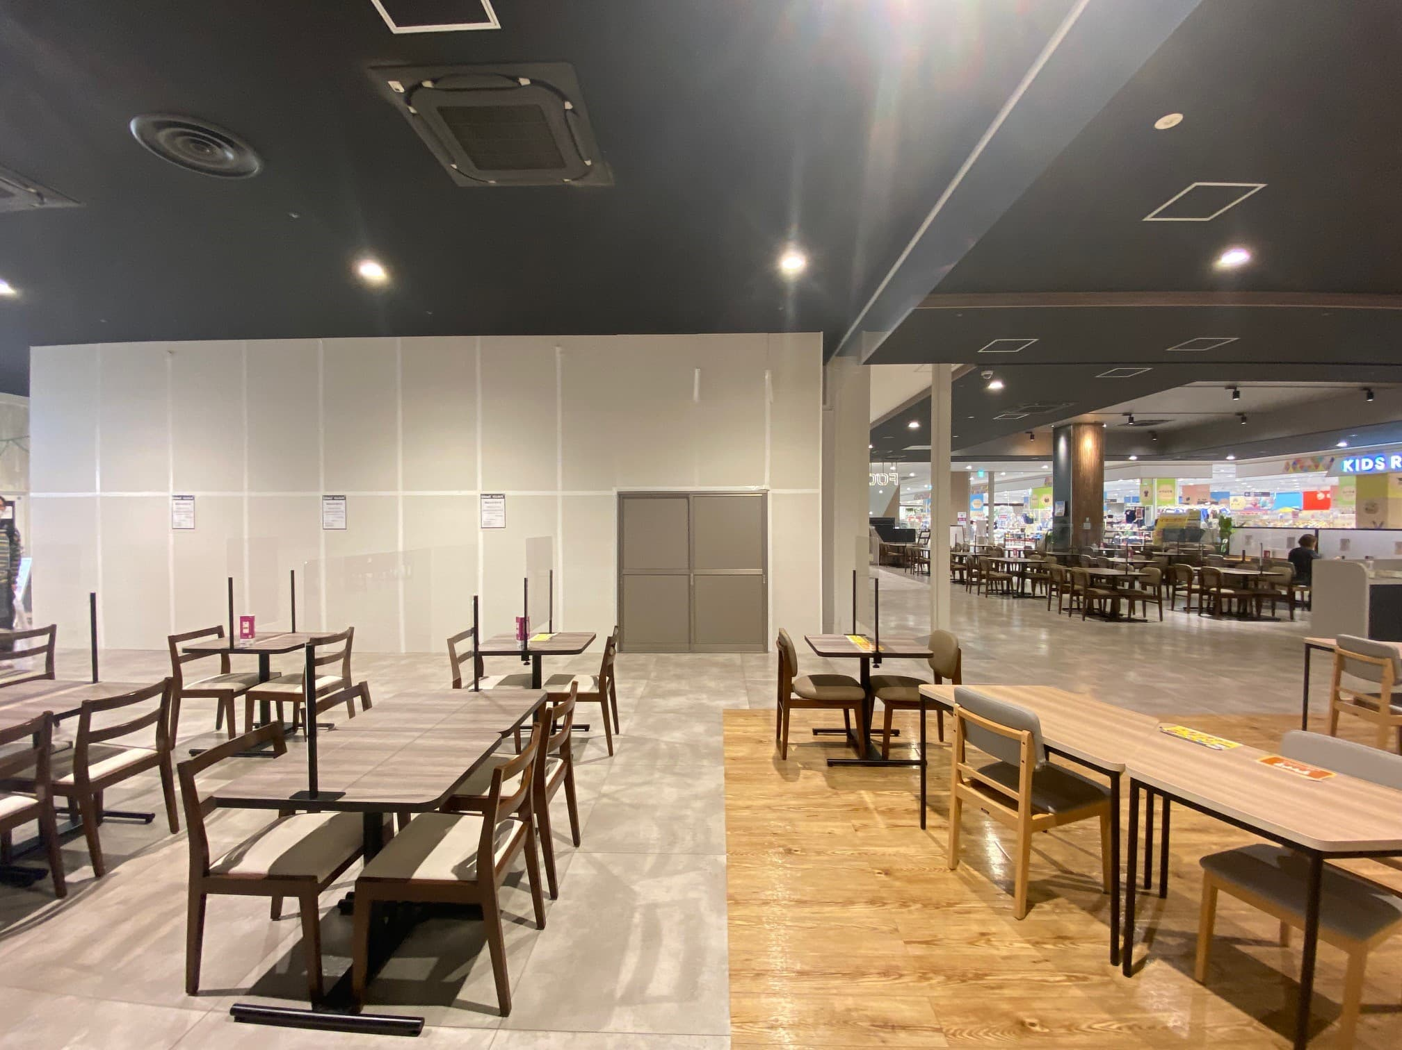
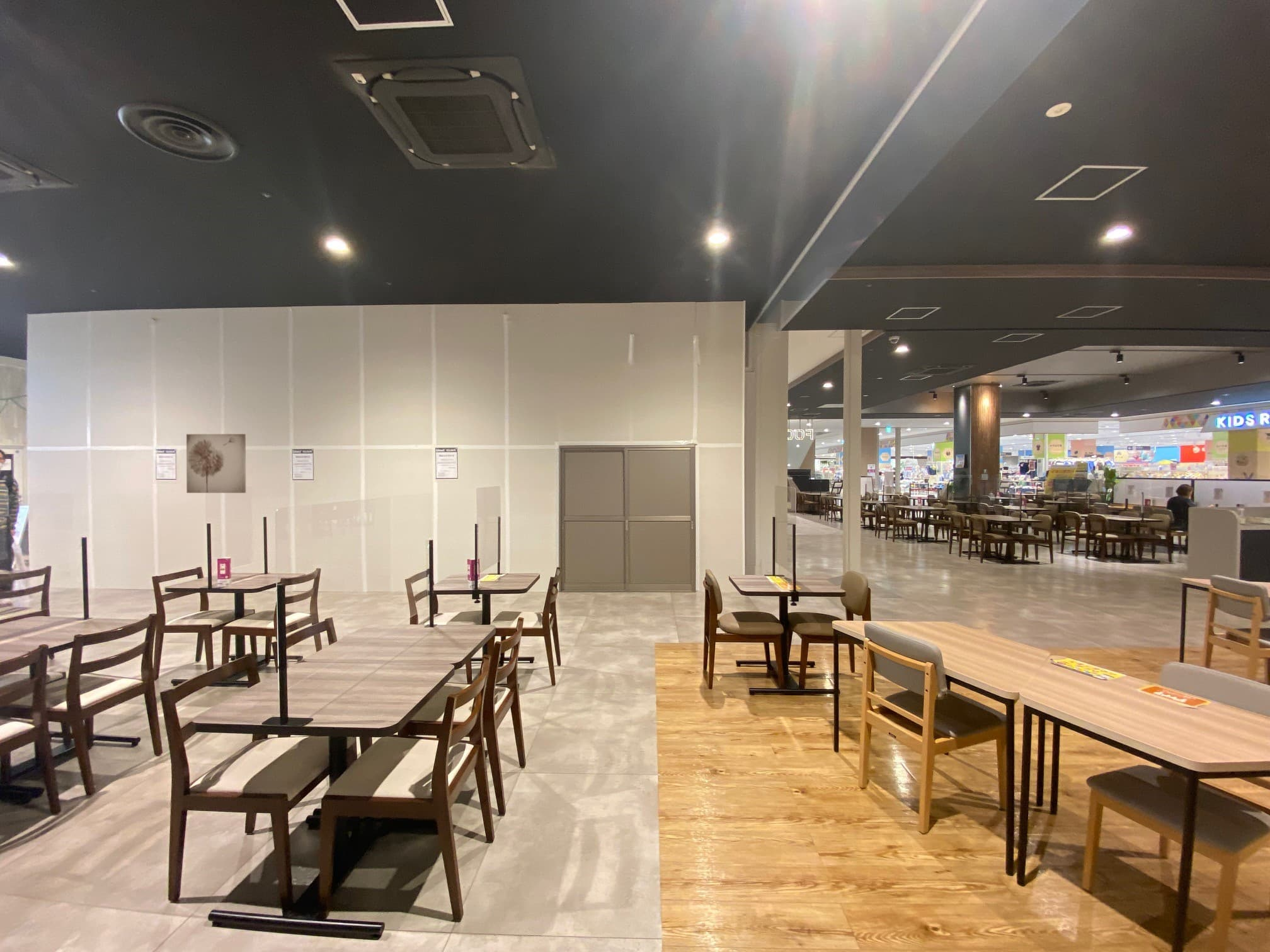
+ wall art (216, 463)
